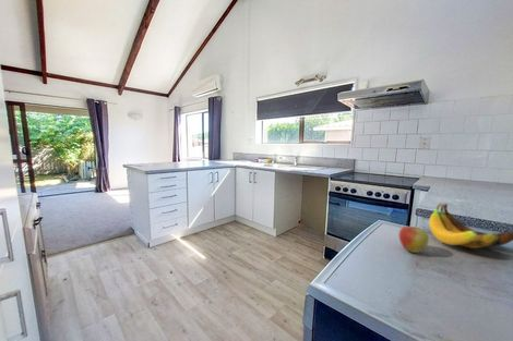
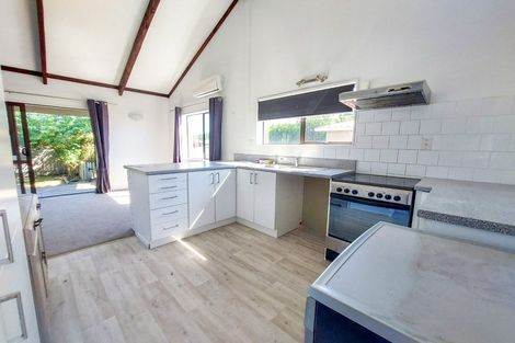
- banana (464, 227)
- apple (413, 238)
